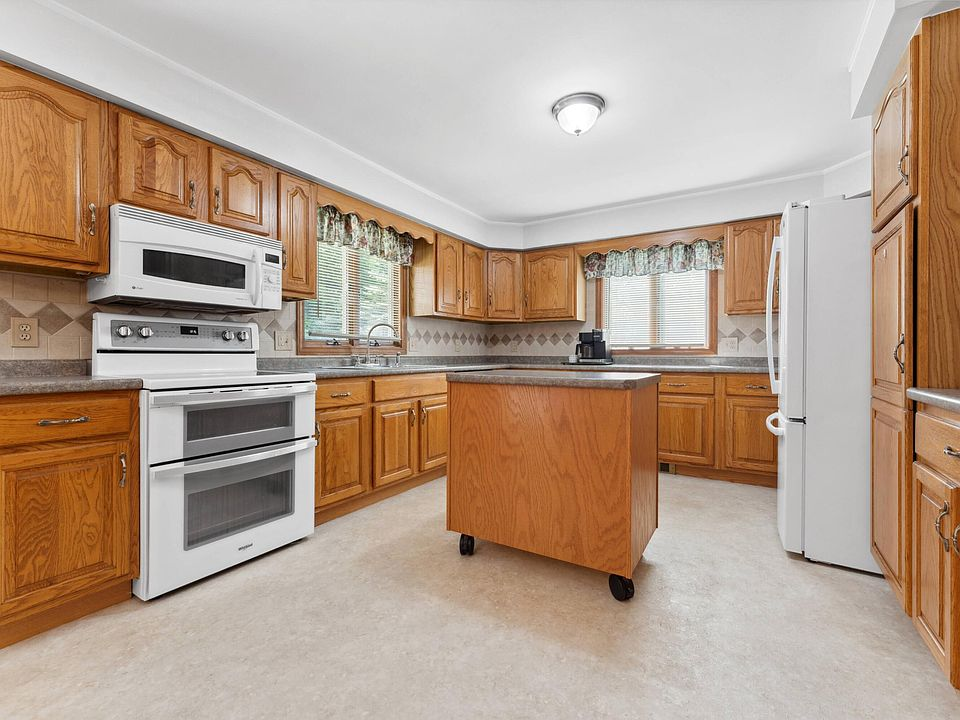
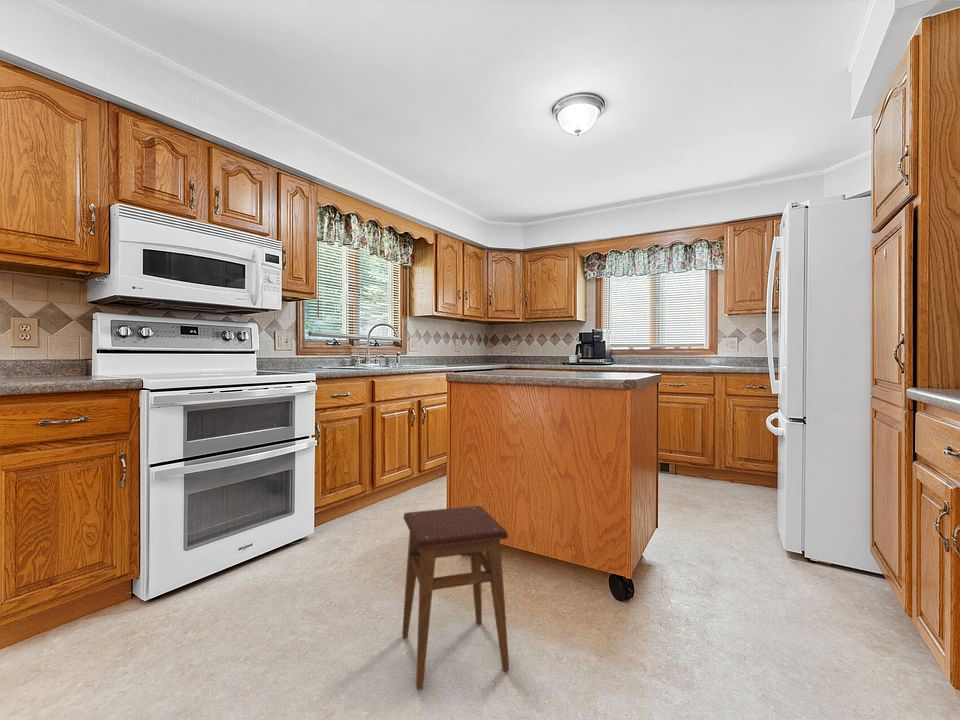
+ stool (452, 586)
